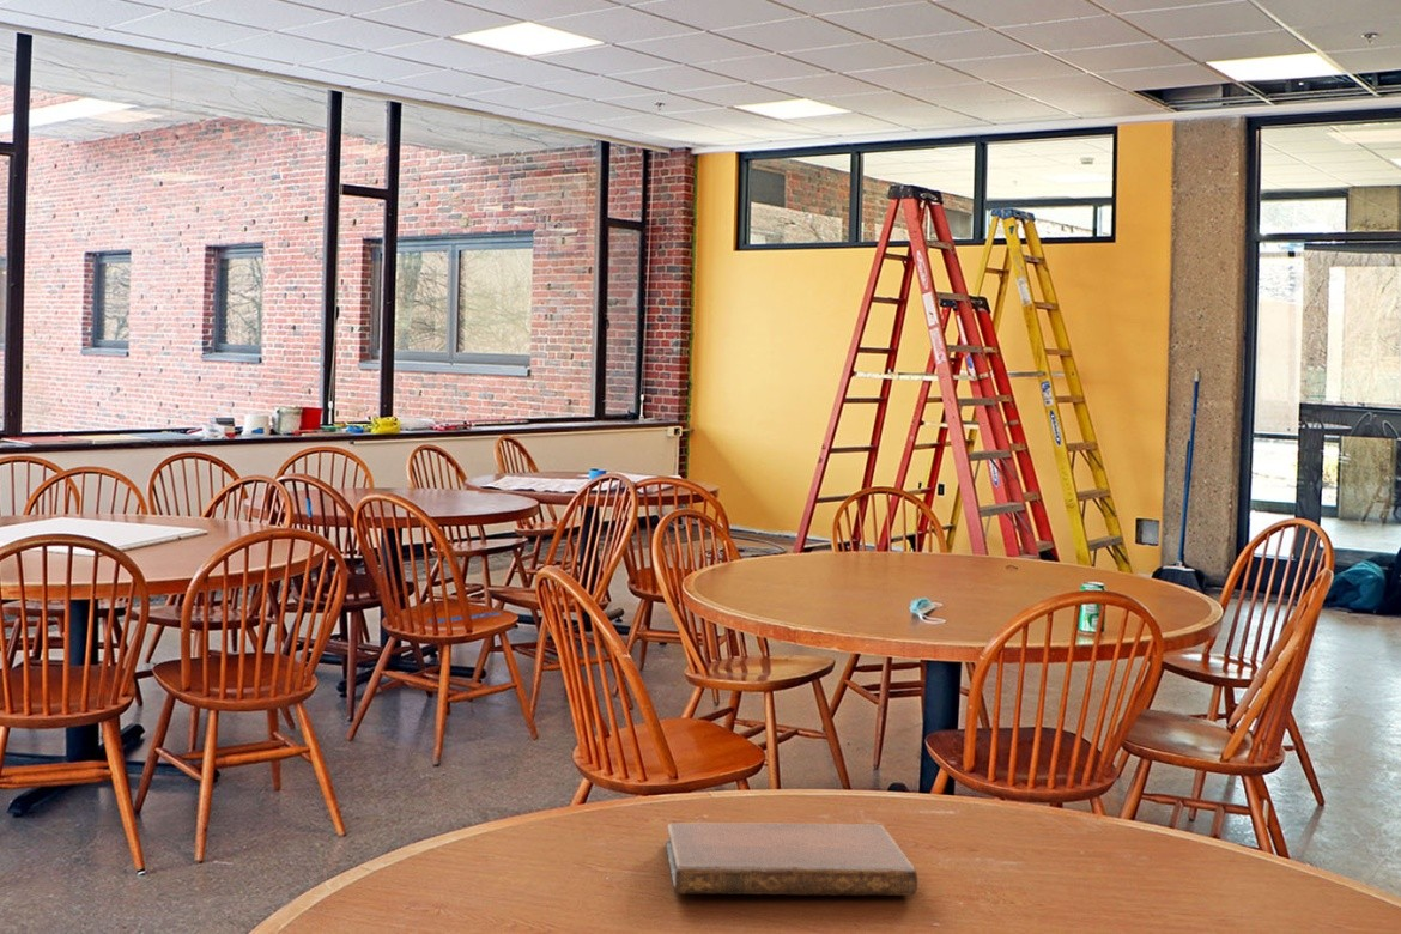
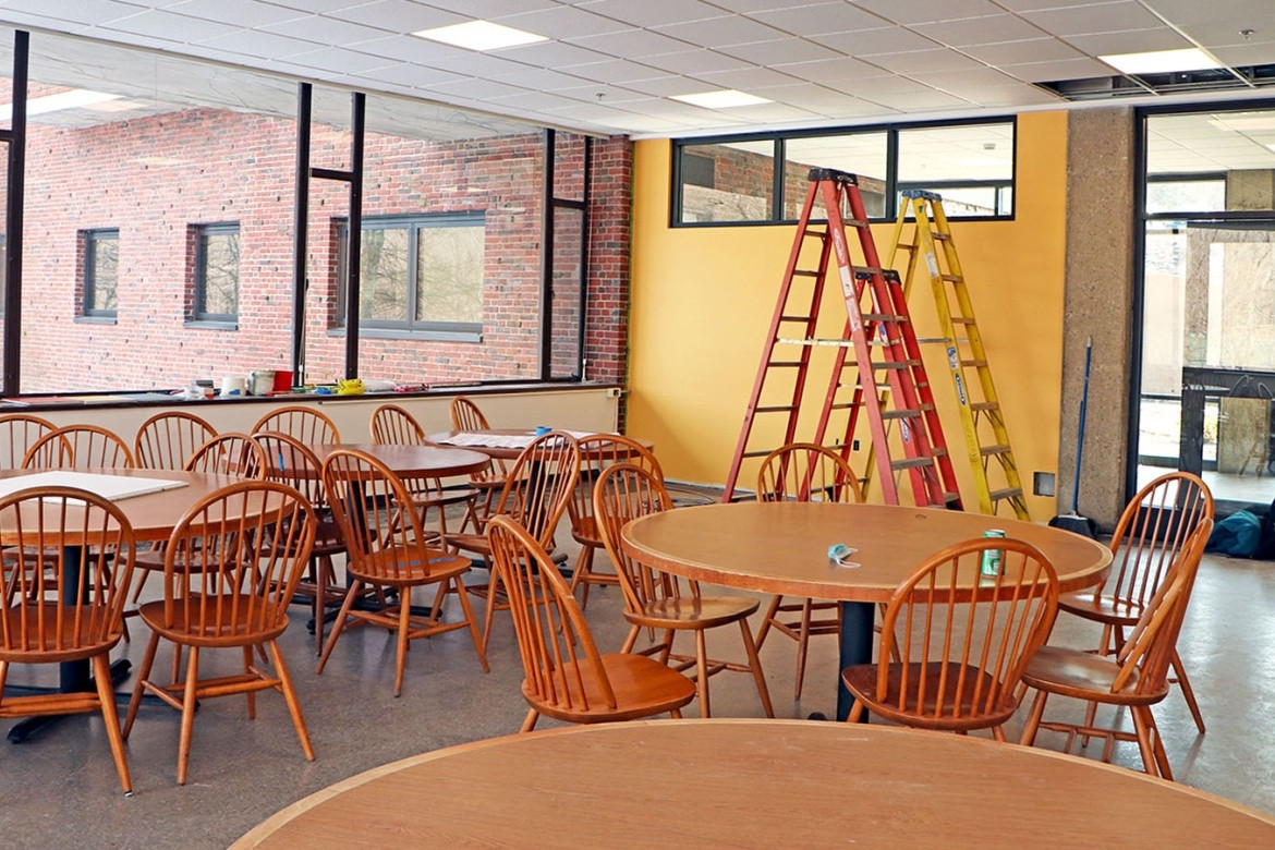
- notebook (784, 856)
